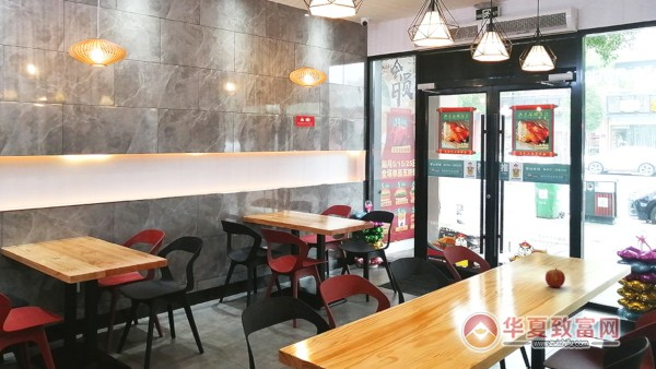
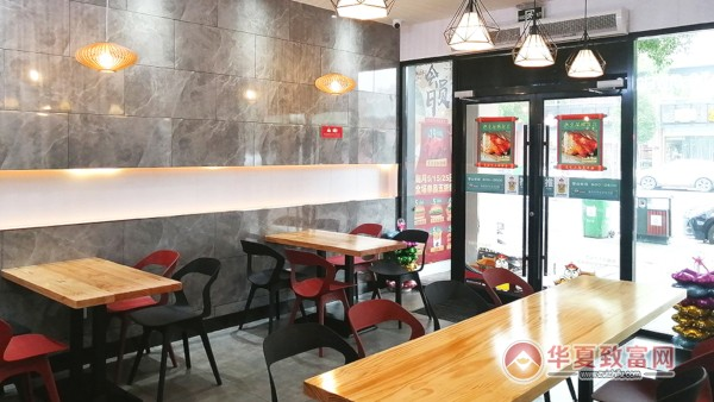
- apple (554, 276)
